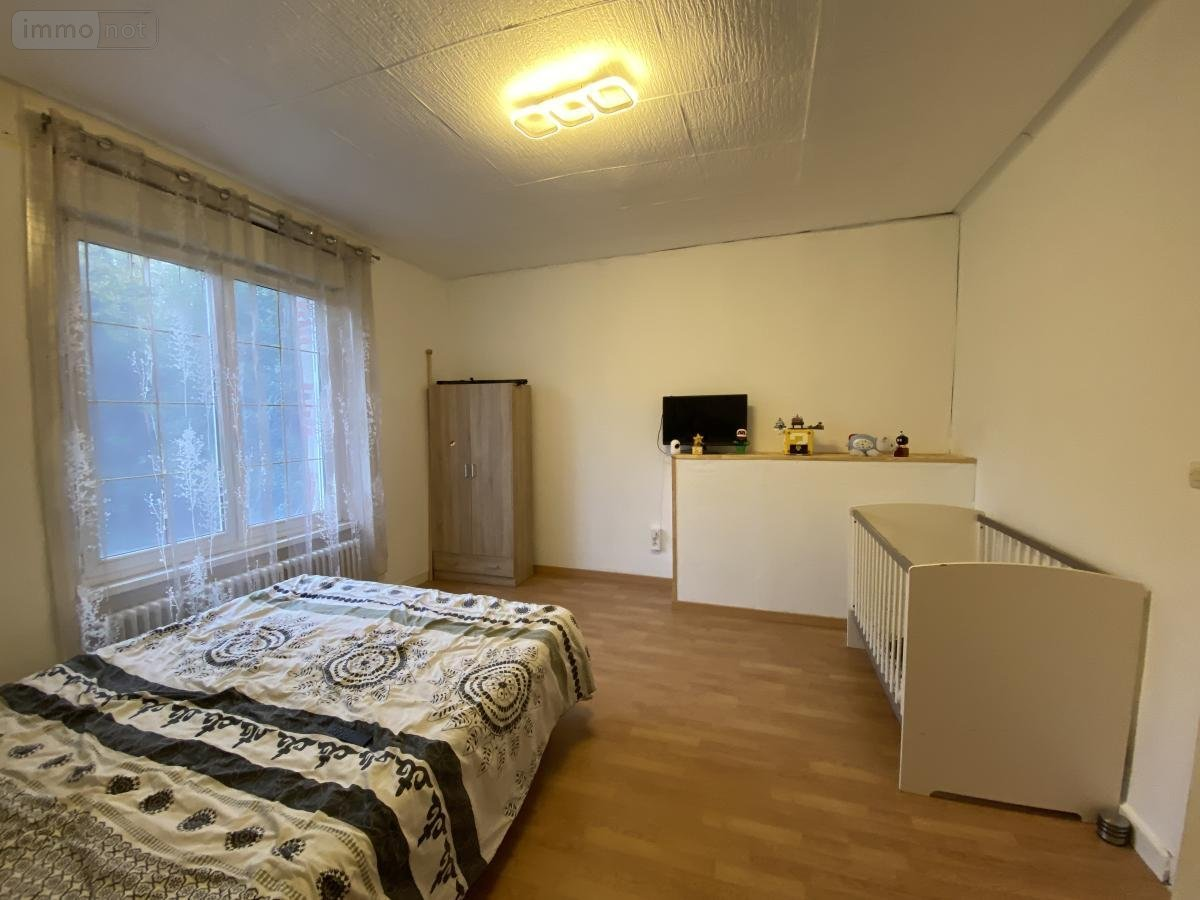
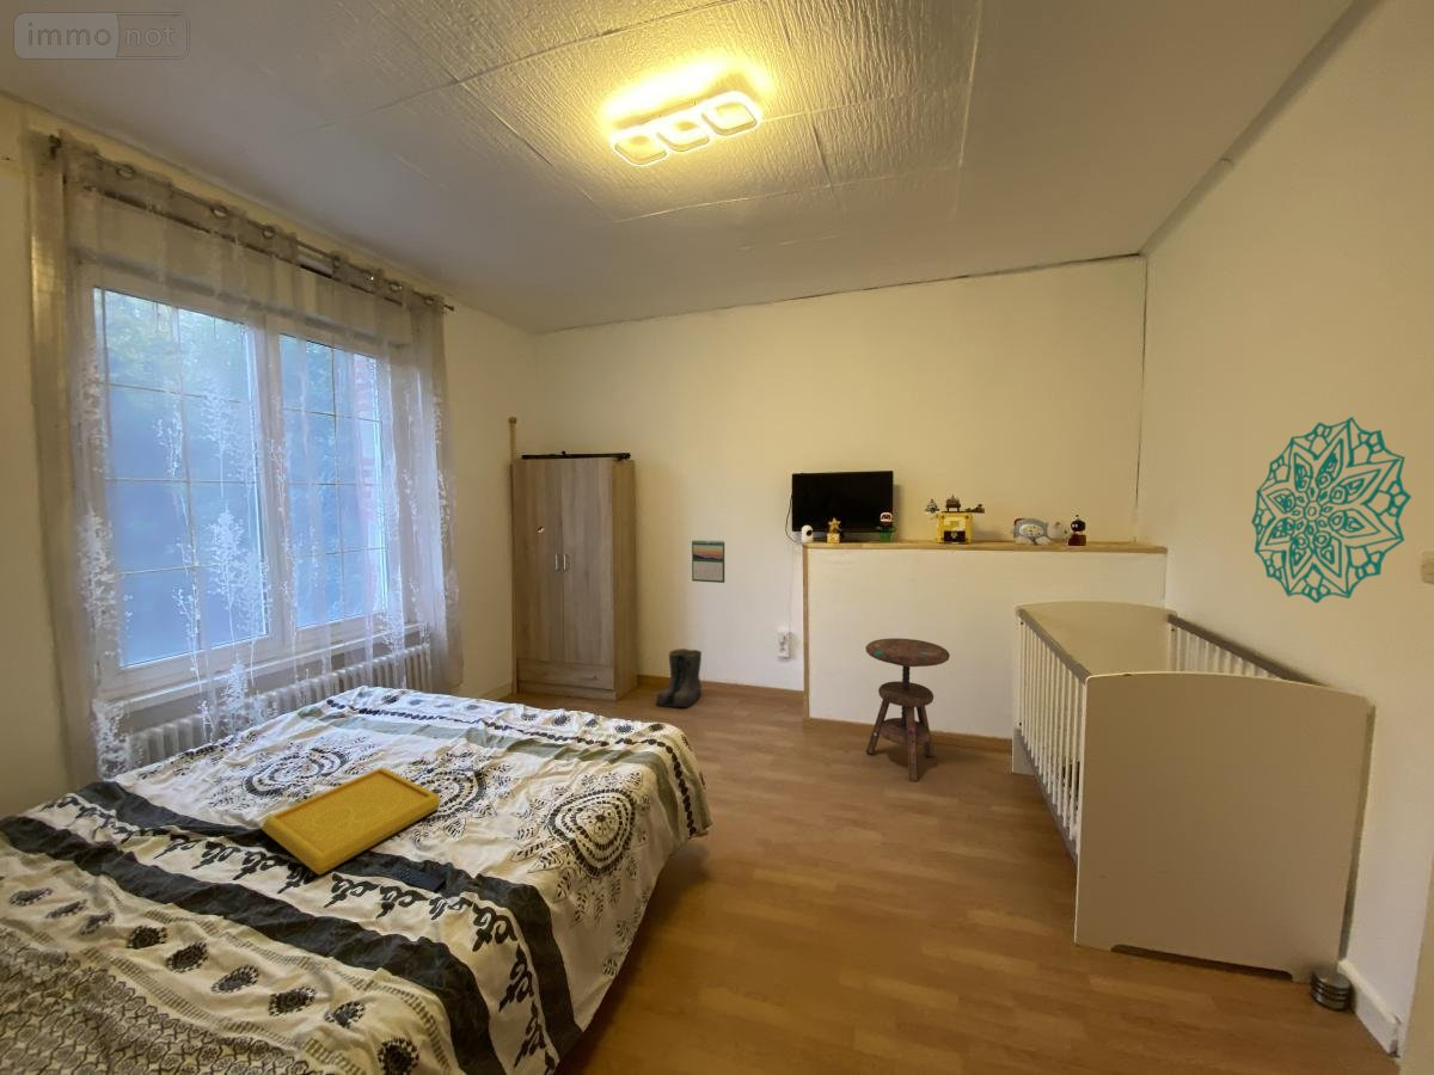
+ side table (905, 705)
+ calendar (707, 560)
+ wall decoration (1317, 510)
+ serving tray (355, 812)
+ boots (680, 676)
